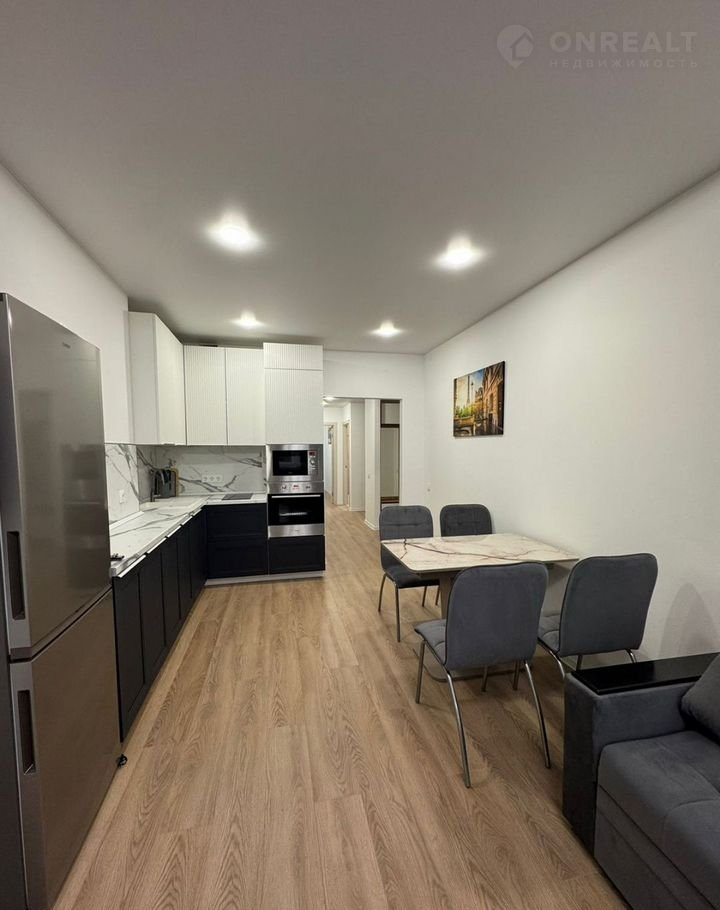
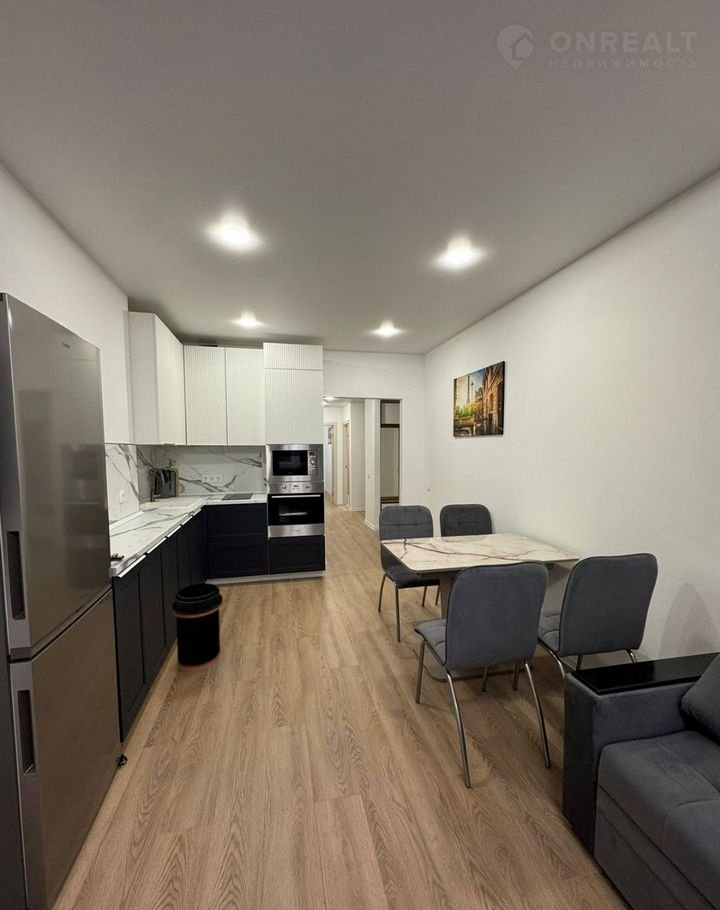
+ trash can (198, 624)
